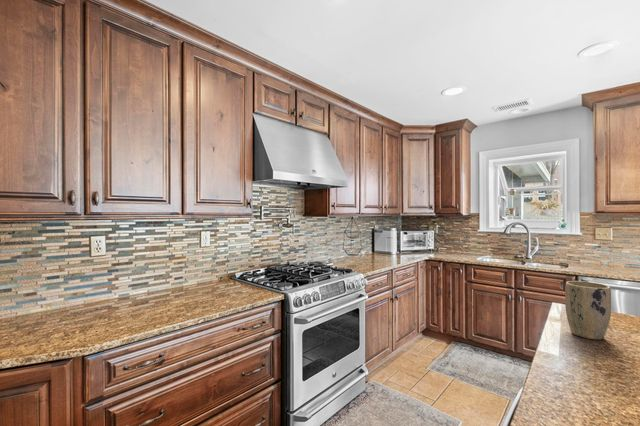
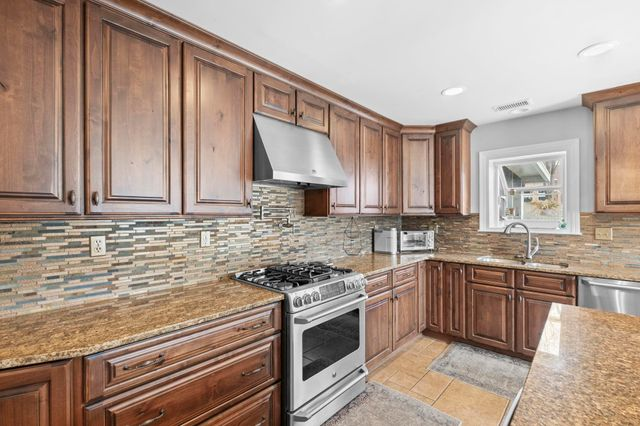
- plant pot (587, 309)
